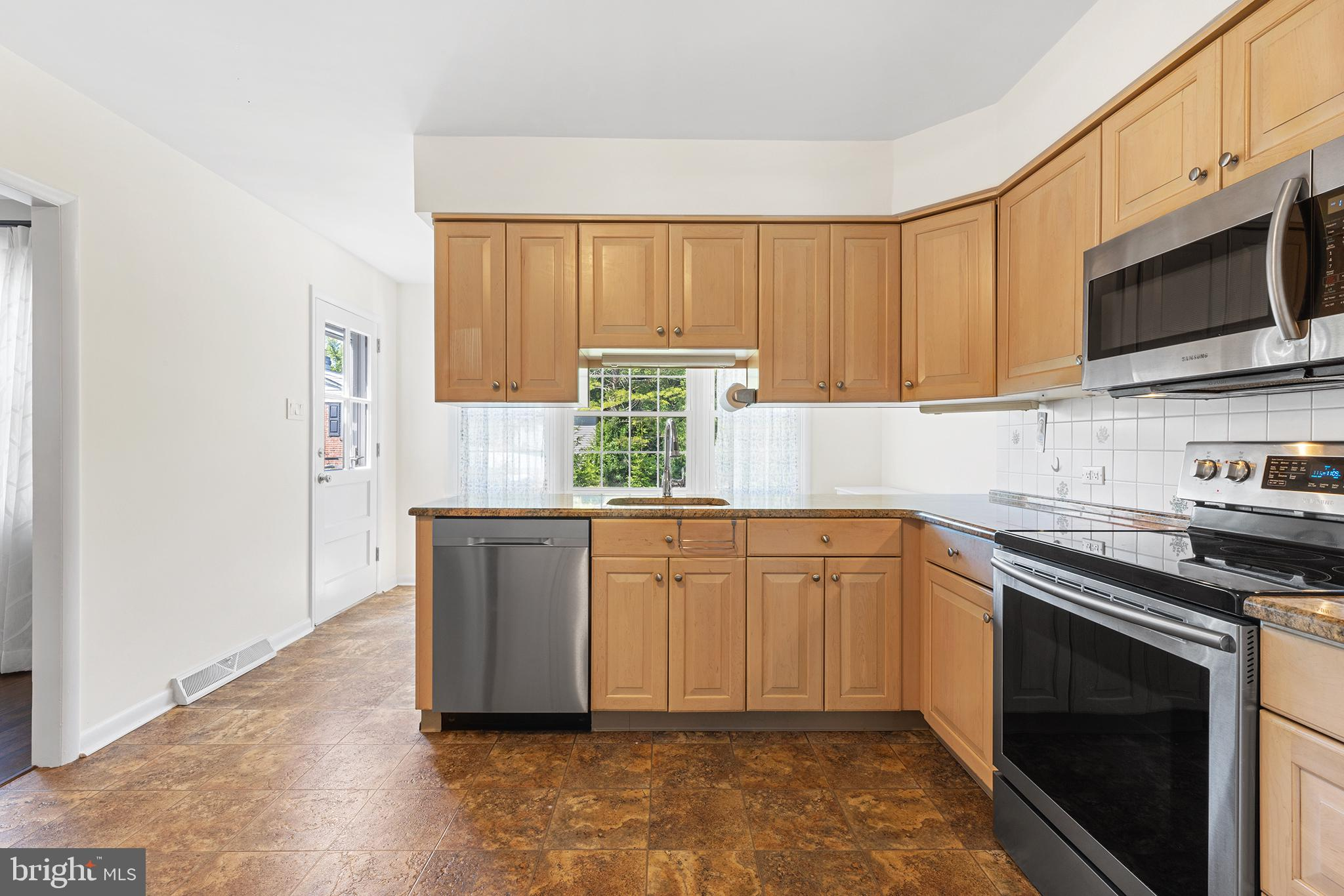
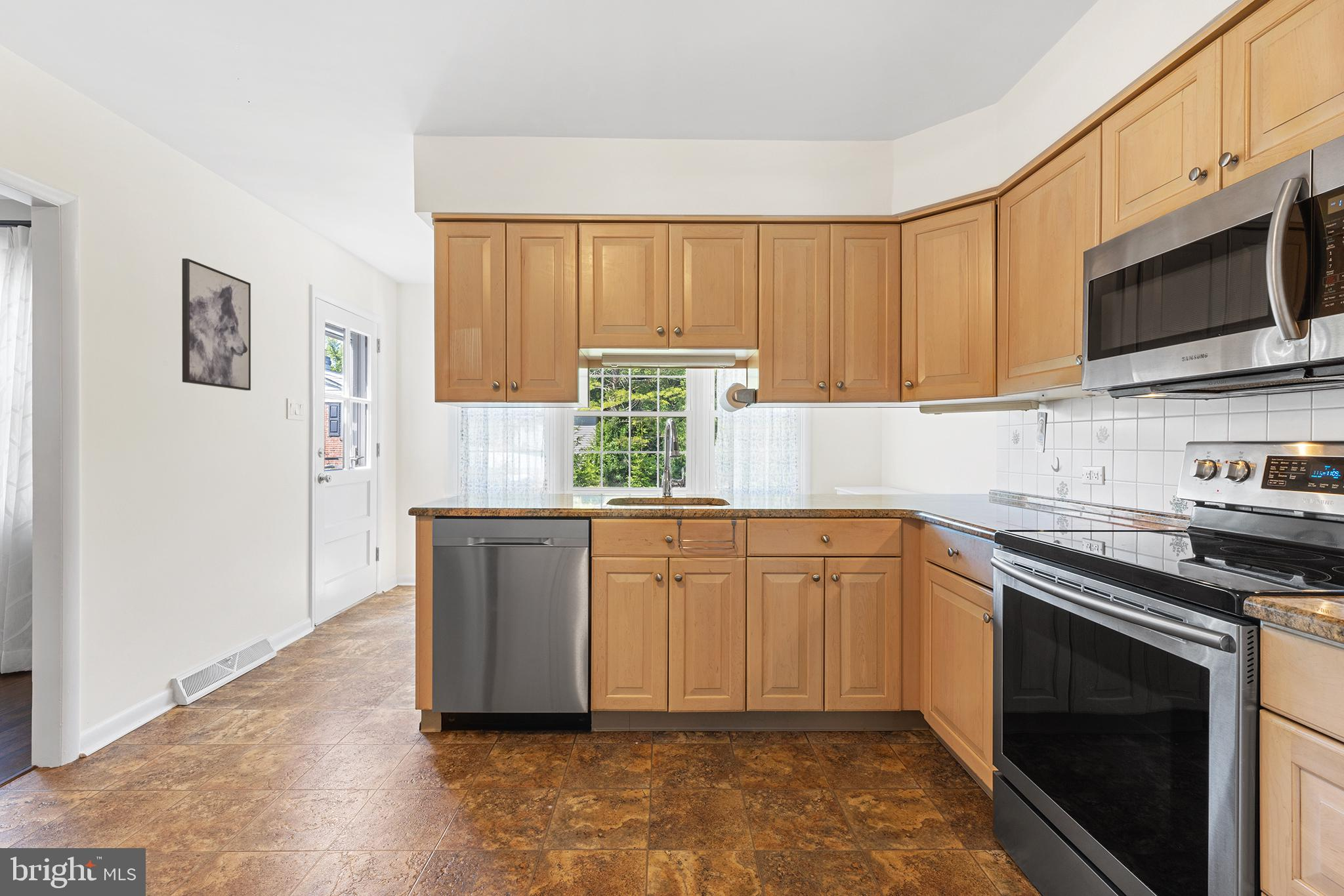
+ wall art (219, 329)
